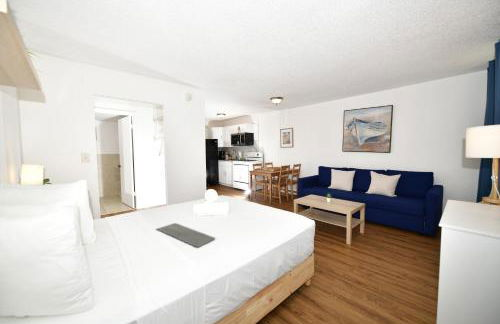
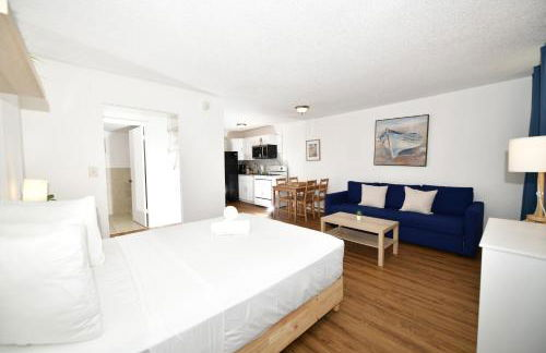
- bath mat (184, 233)
